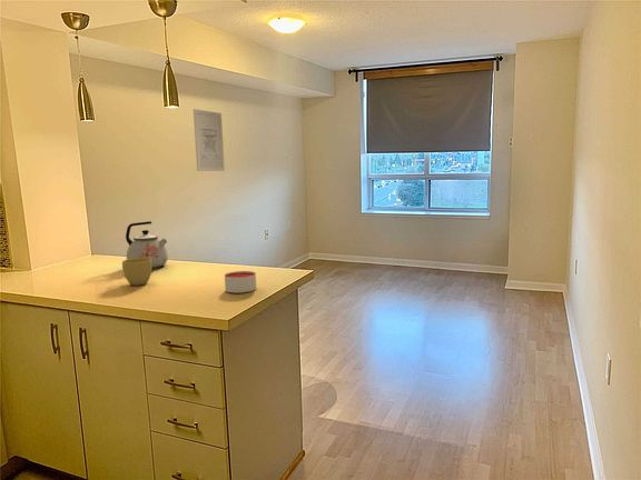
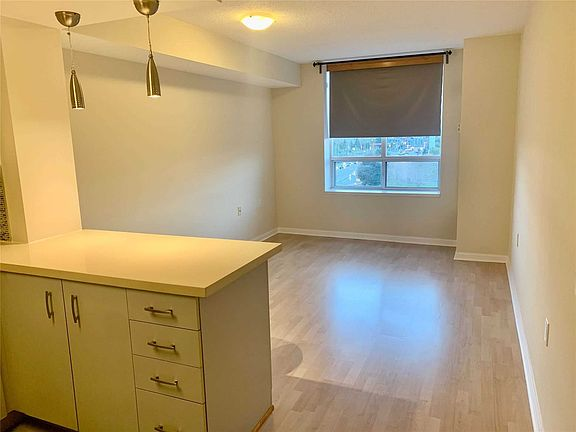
- wall art (209, 141)
- kettle (146, 243)
- candle (240, 281)
- cup (135, 271)
